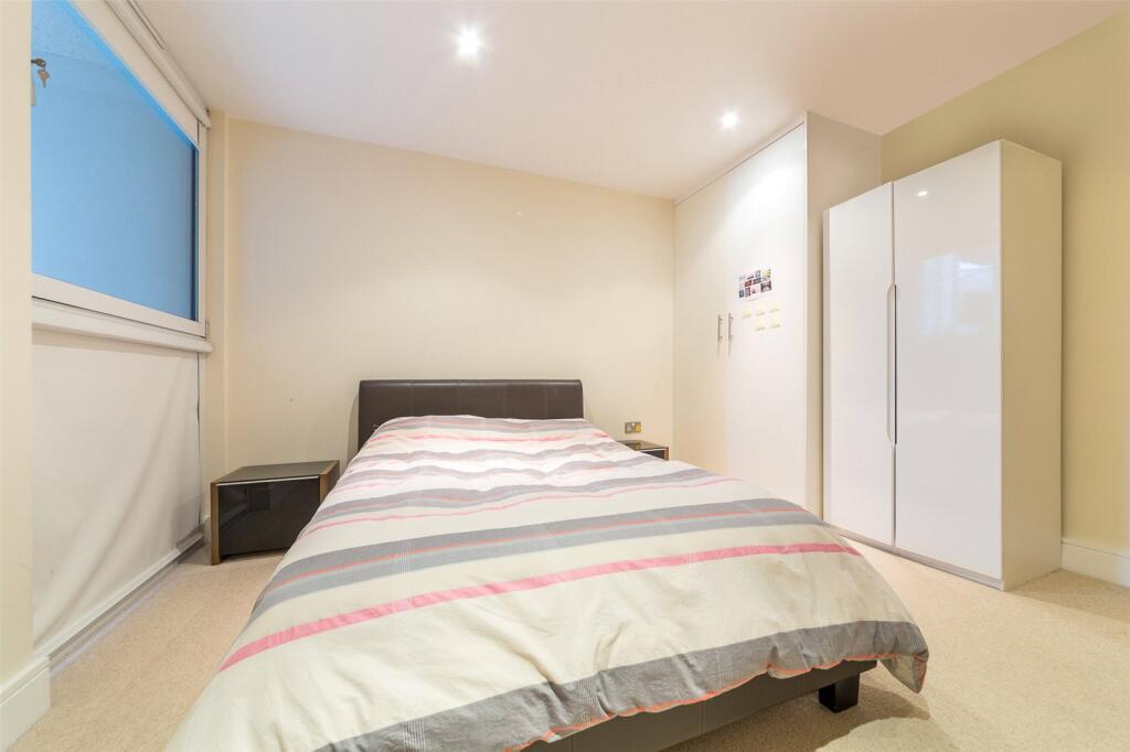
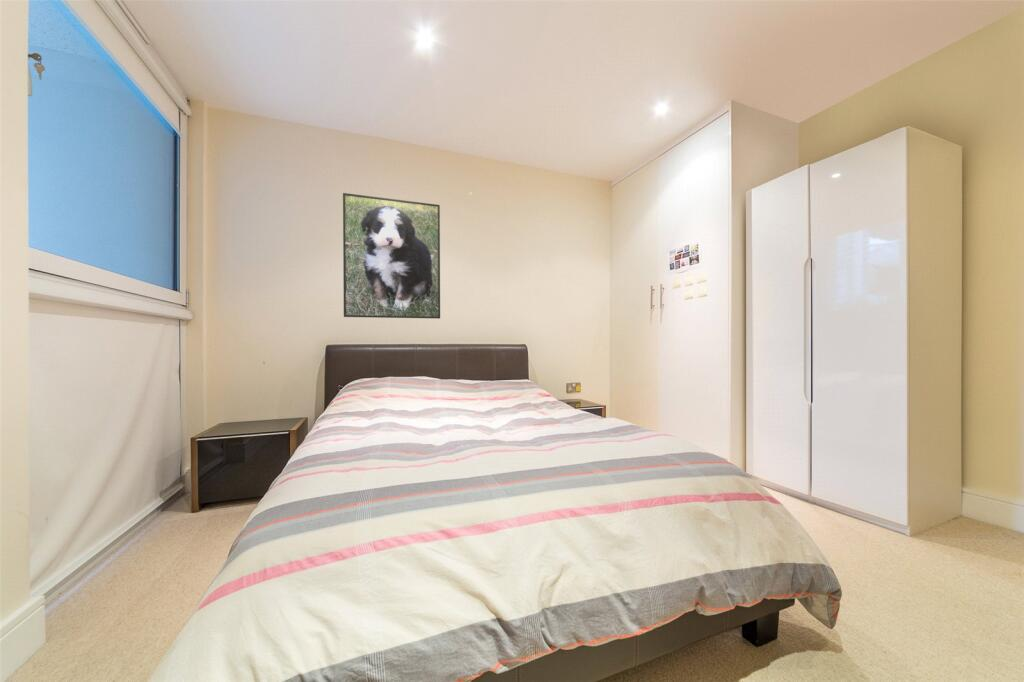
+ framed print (393, 258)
